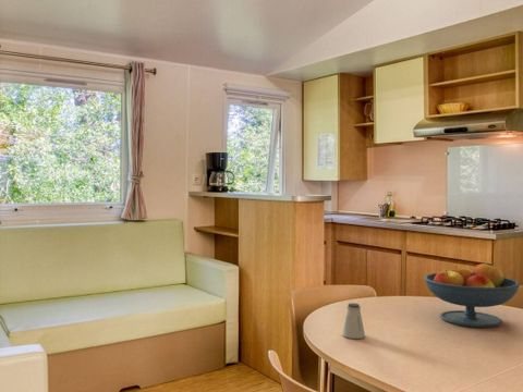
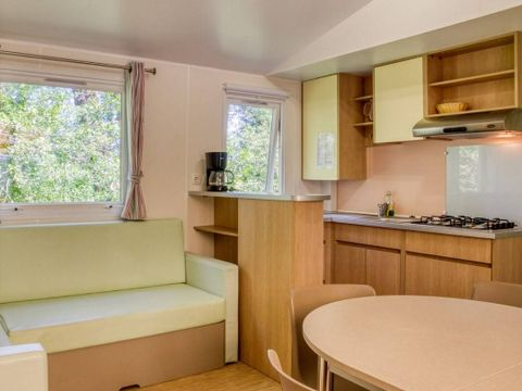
- saltshaker (353, 319)
- fruit bowl (470, 292)
